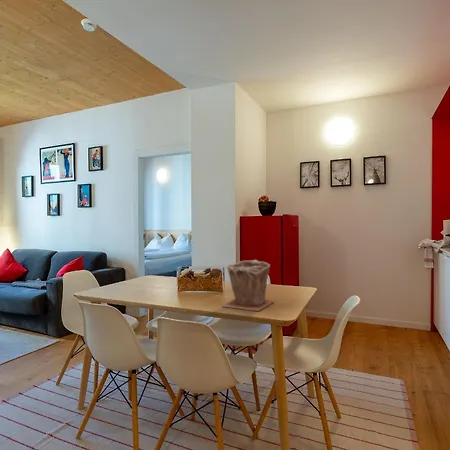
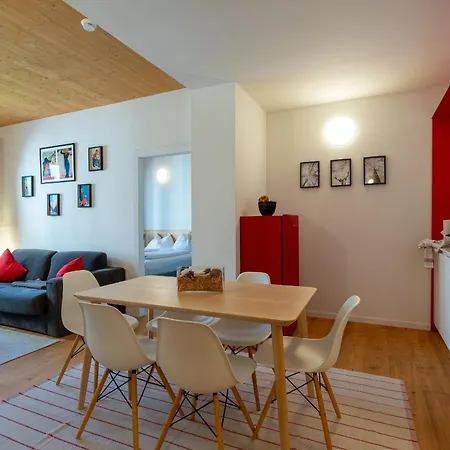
- plant pot (248, 283)
